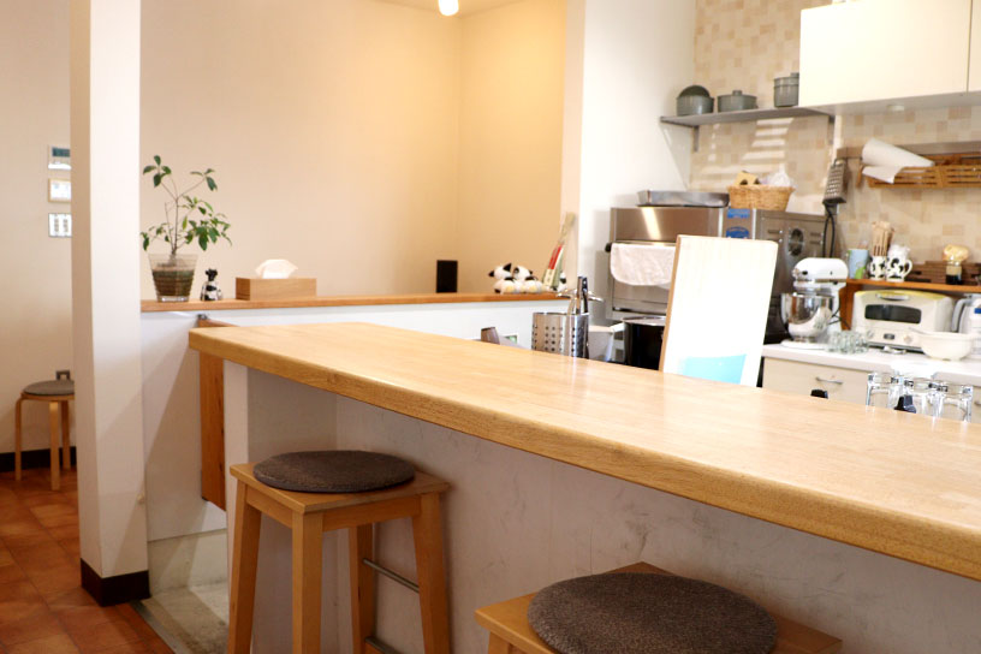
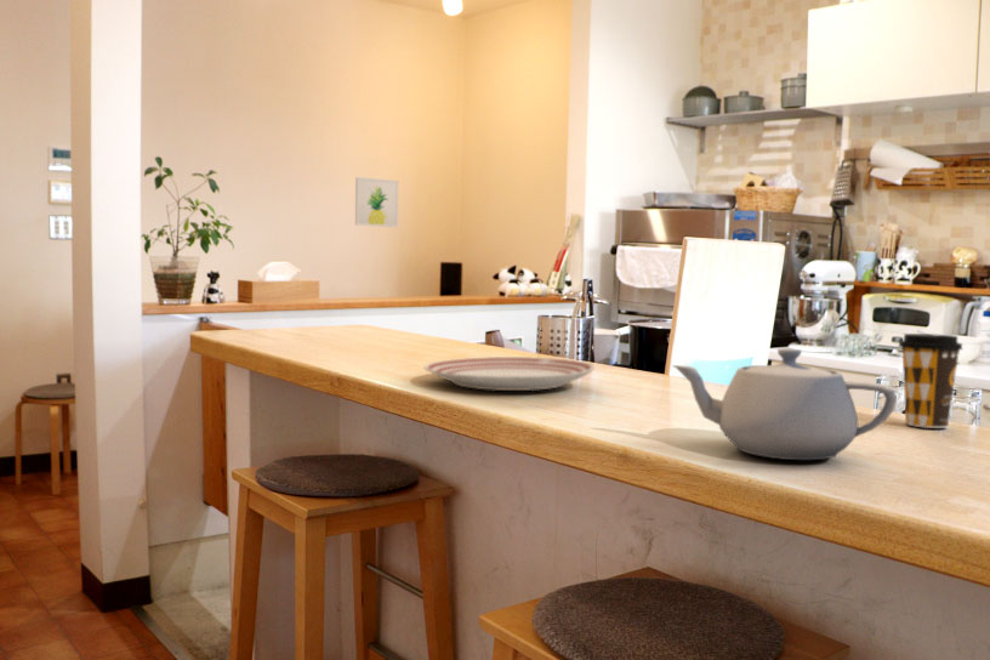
+ wall art (376, 203)
+ coffee cup (928, 380)
+ dinner plate (508, 372)
+ teapot (781, 400)
